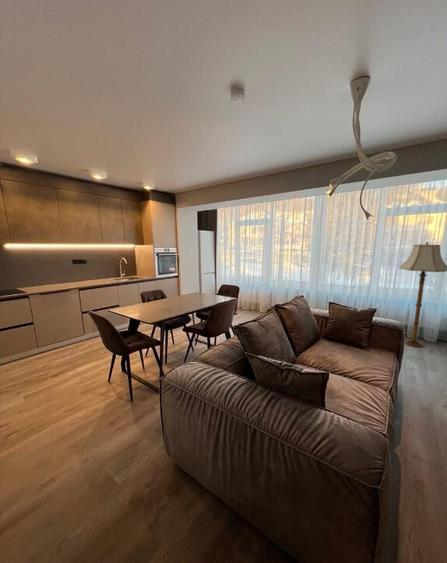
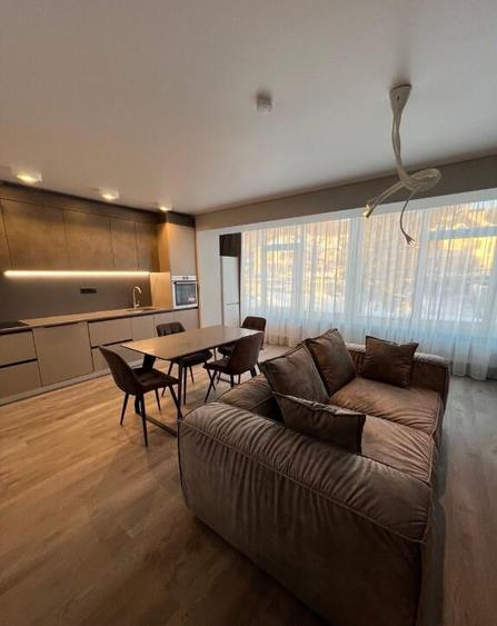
- floor lamp (420, 294)
